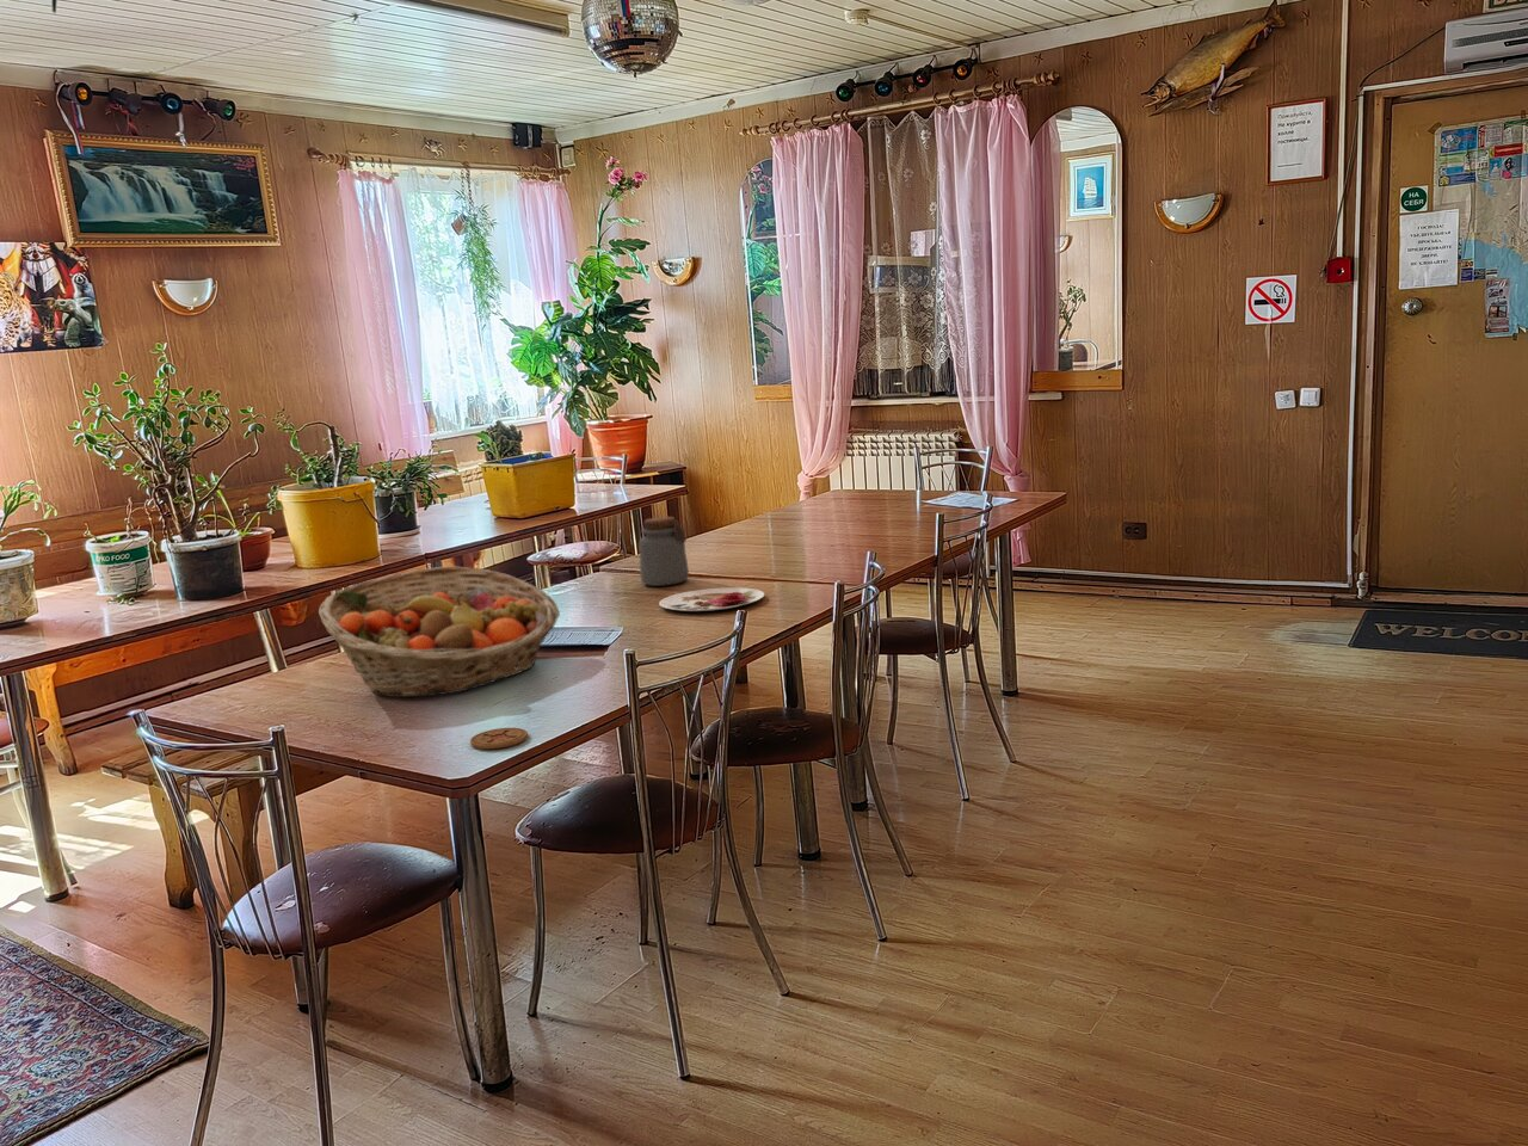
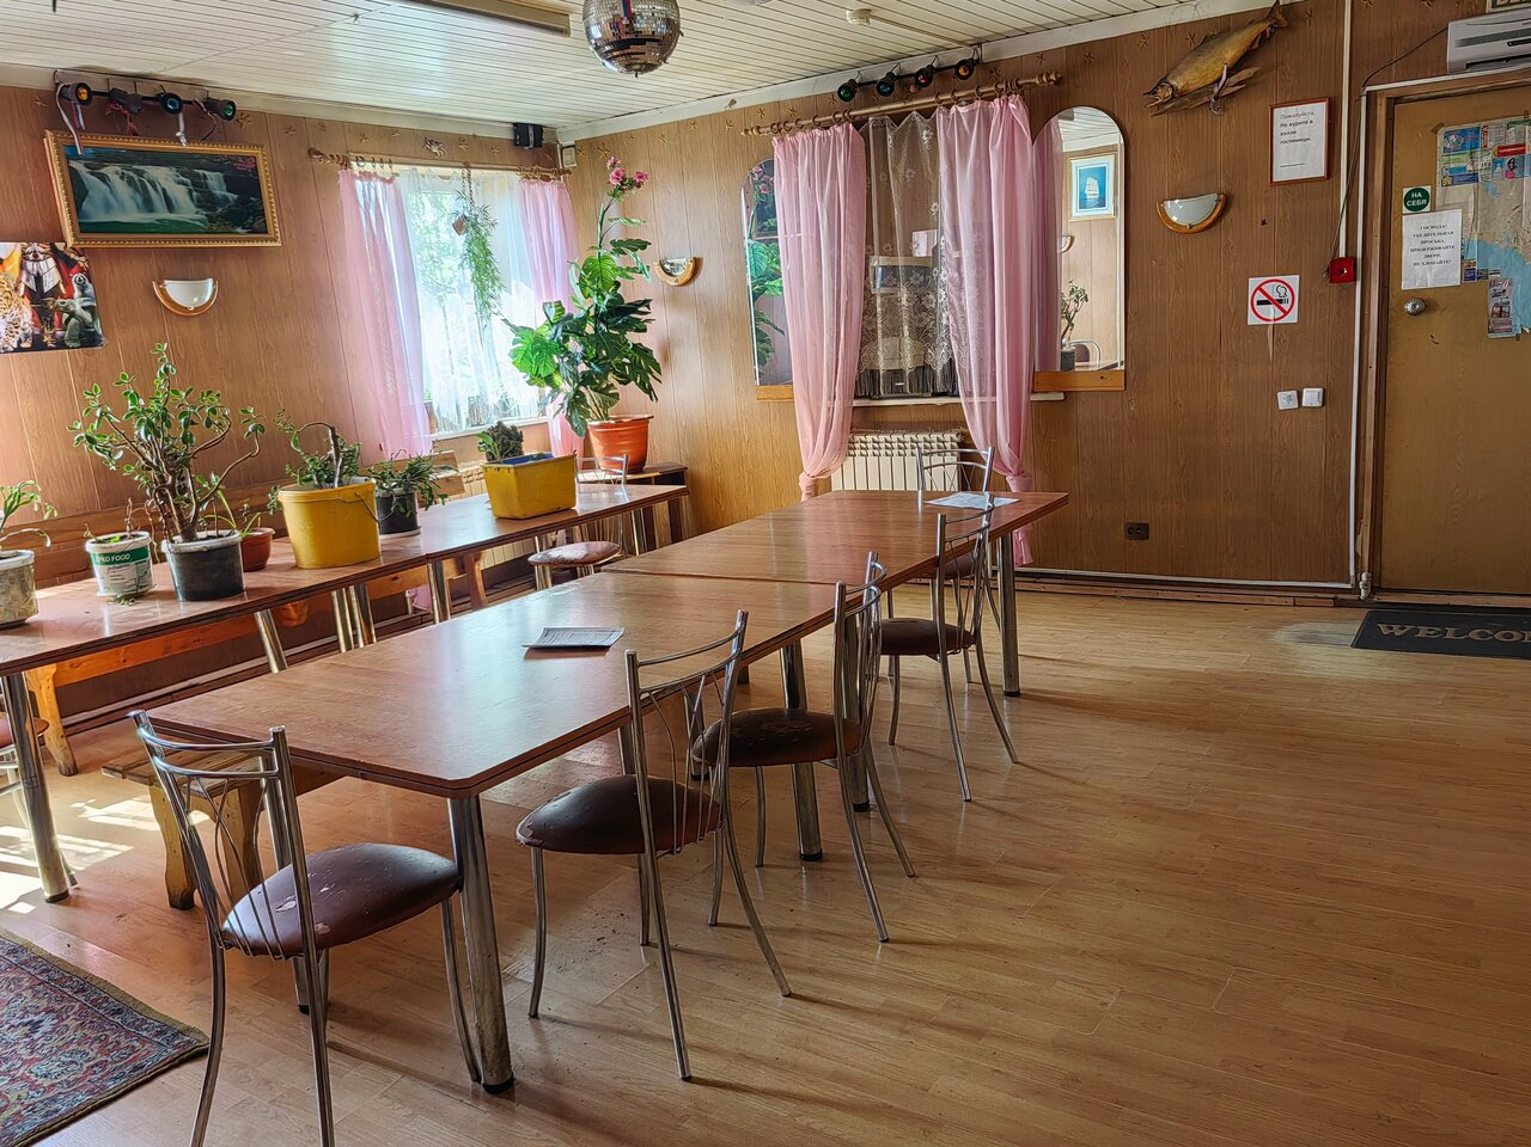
- fruit basket (444, 627)
- plate (711, 598)
- jar (662, 549)
- coaster (499, 738)
